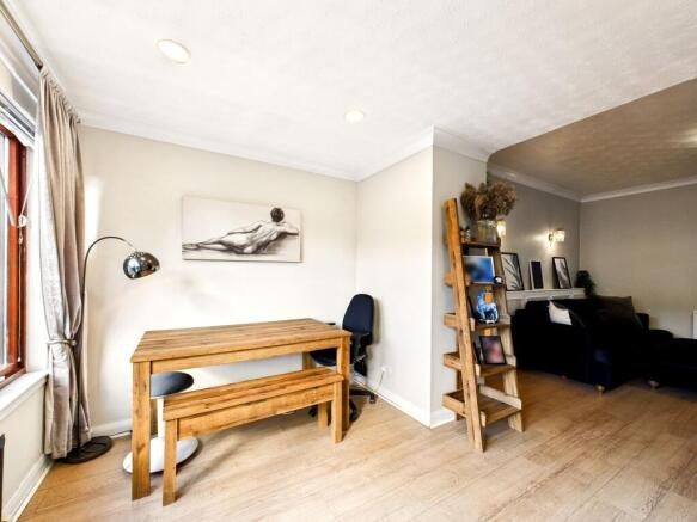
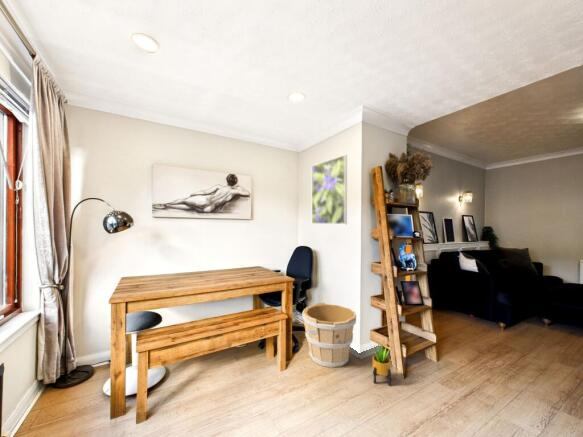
+ wooden bucket (328, 333)
+ potted plant (381, 362)
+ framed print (327, 192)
